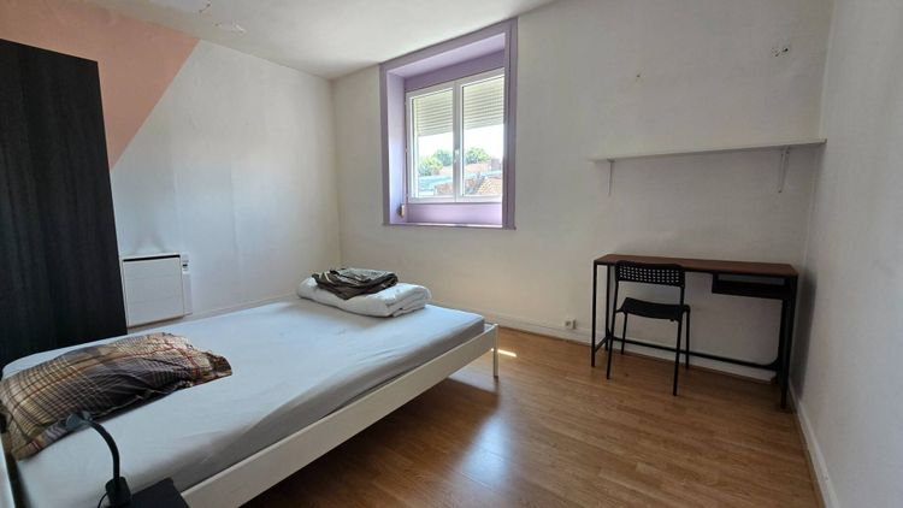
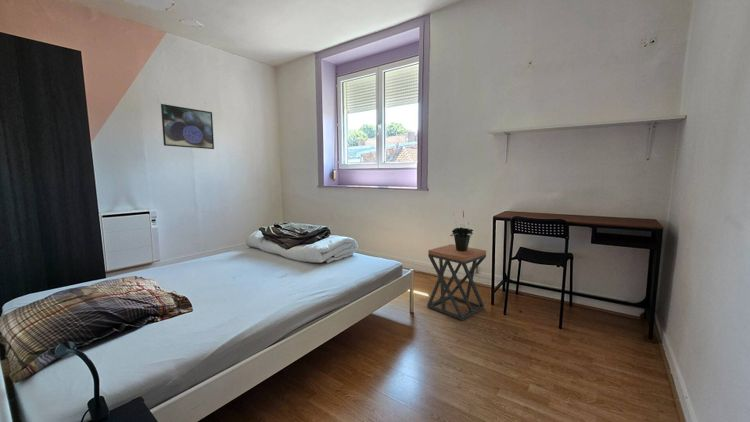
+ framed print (189, 128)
+ stool (456, 279)
+ potted plant (461, 229)
